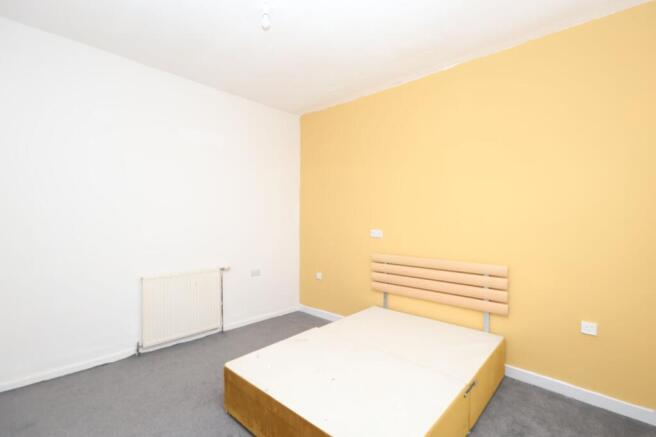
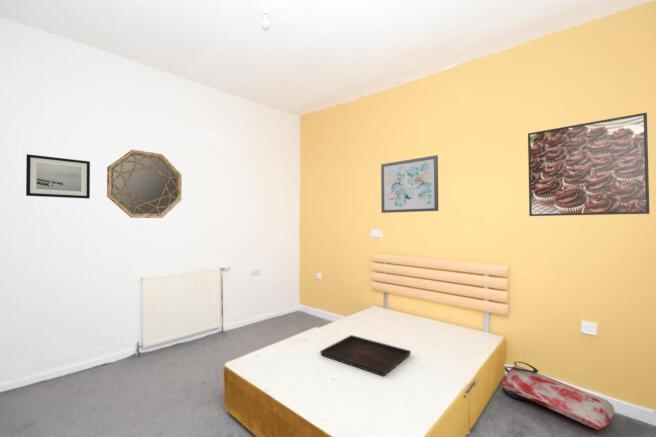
+ serving tray (365, 353)
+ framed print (582, 169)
+ wall art (59, 177)
+ bag (554, 392)
+ wall art (407, 186)
+ home mirror (147, 184)
